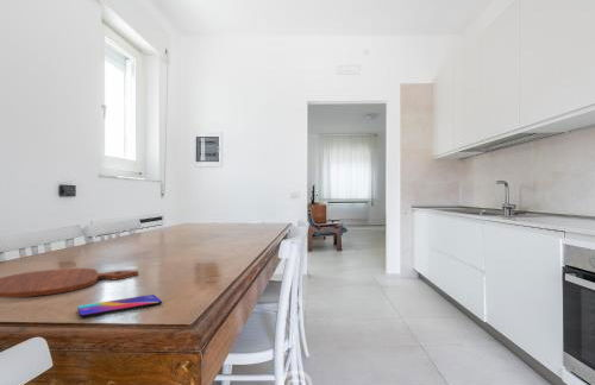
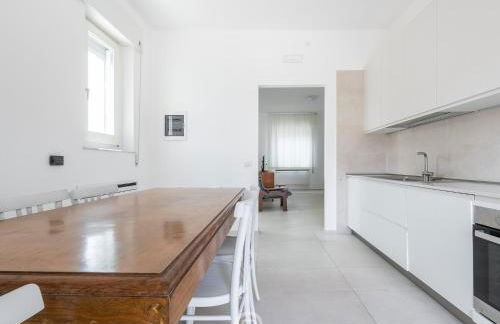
- smartphone (120, 304)
- cutting board (68, 278)
